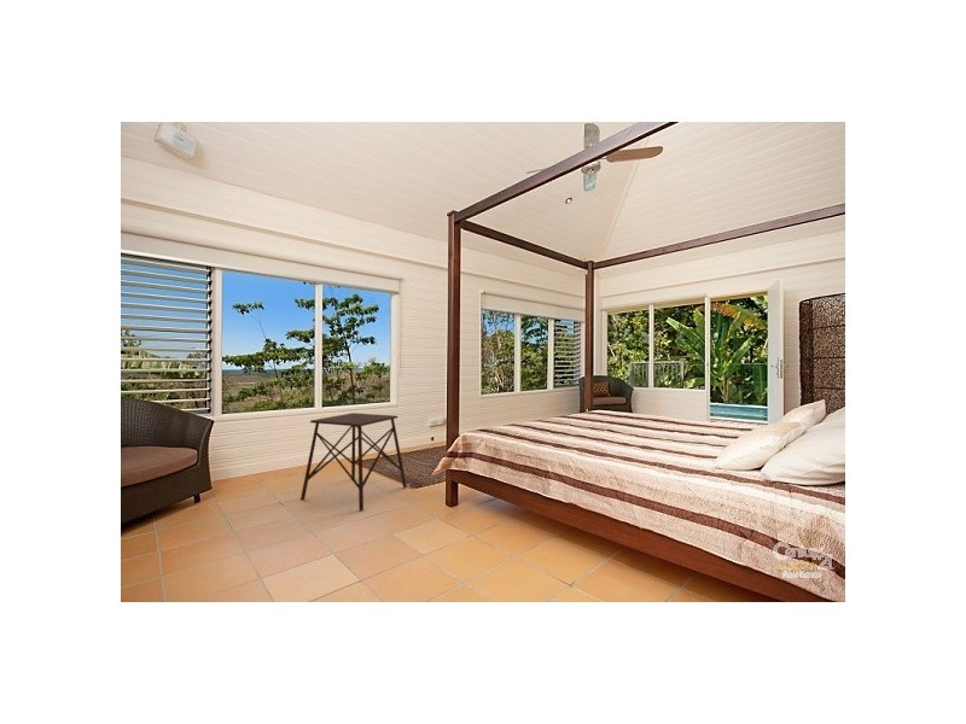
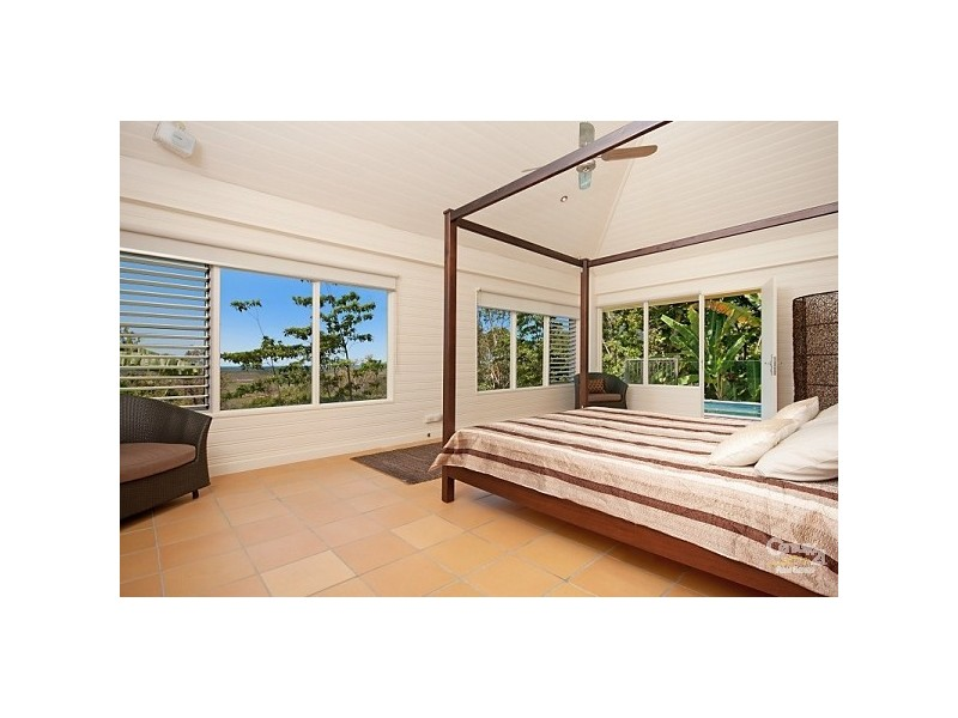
- side table (359, 455)
